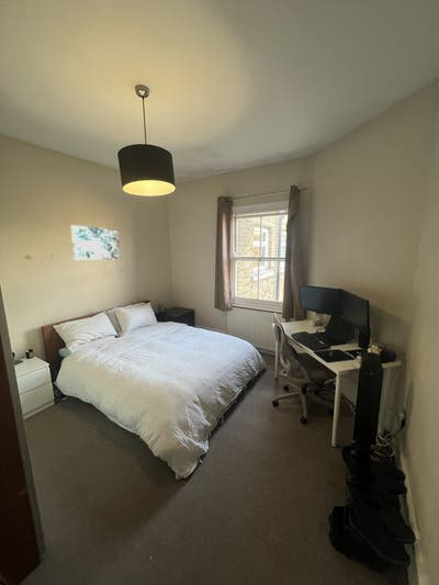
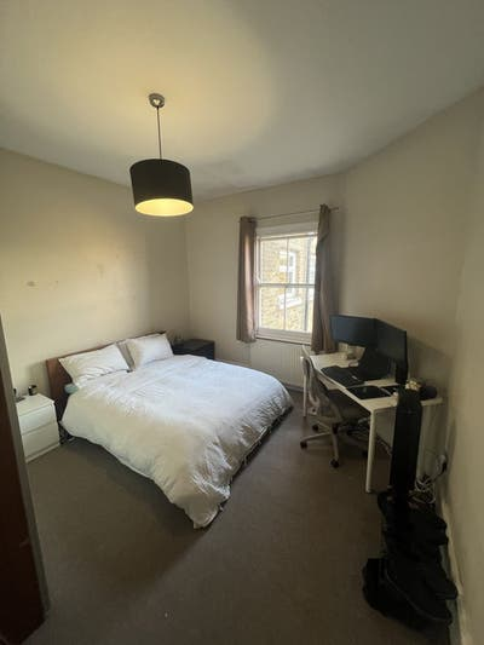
- wall art (97, 244)
